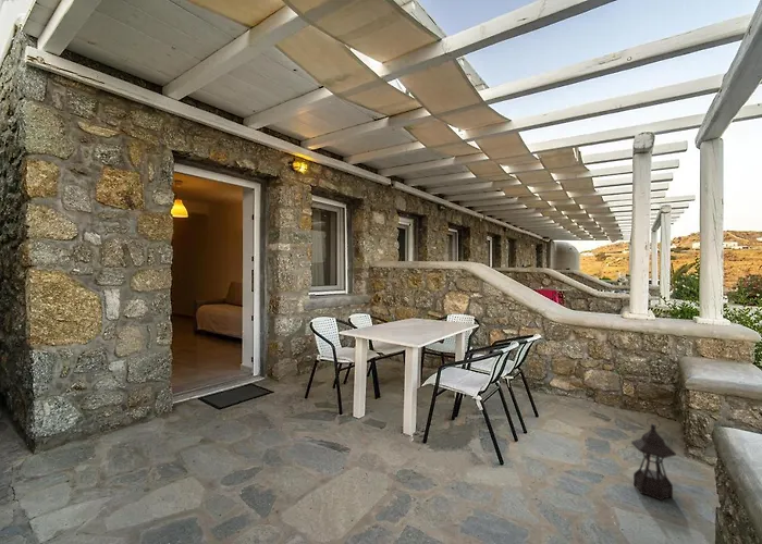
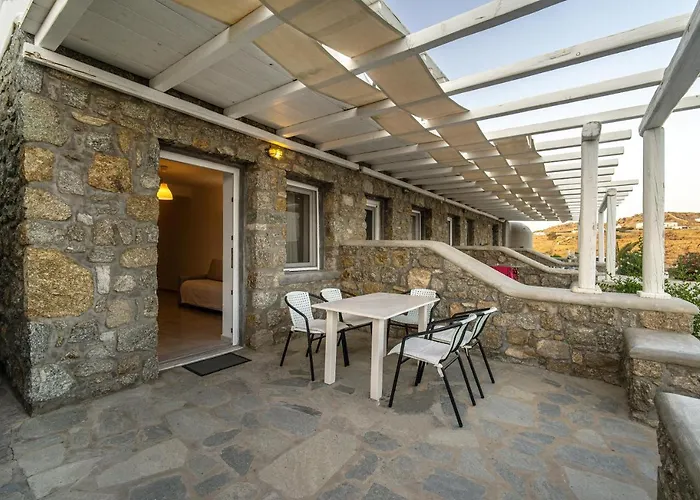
- lantern (652, 454)
